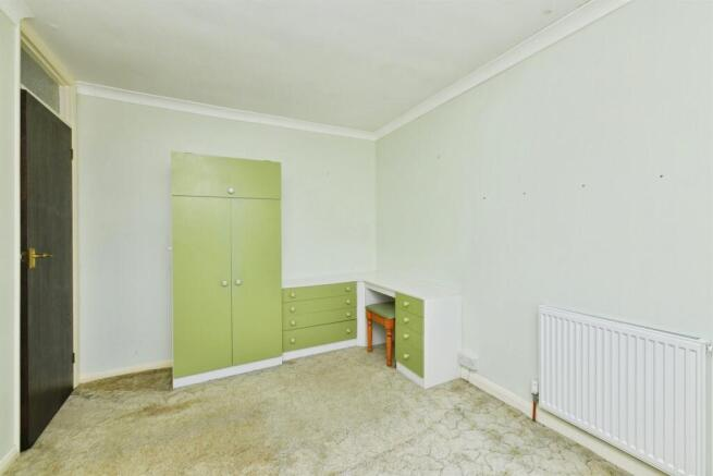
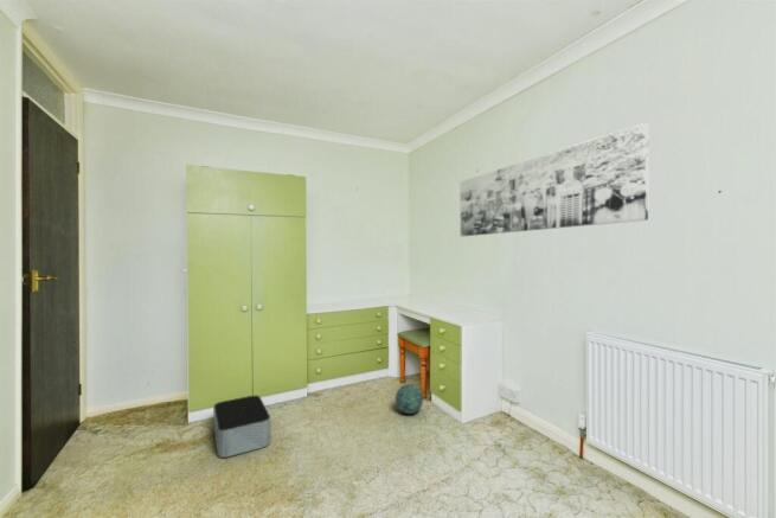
+ ball (409, 398)
+ wall art (528, 196)
+ storage bin (241, 422)
